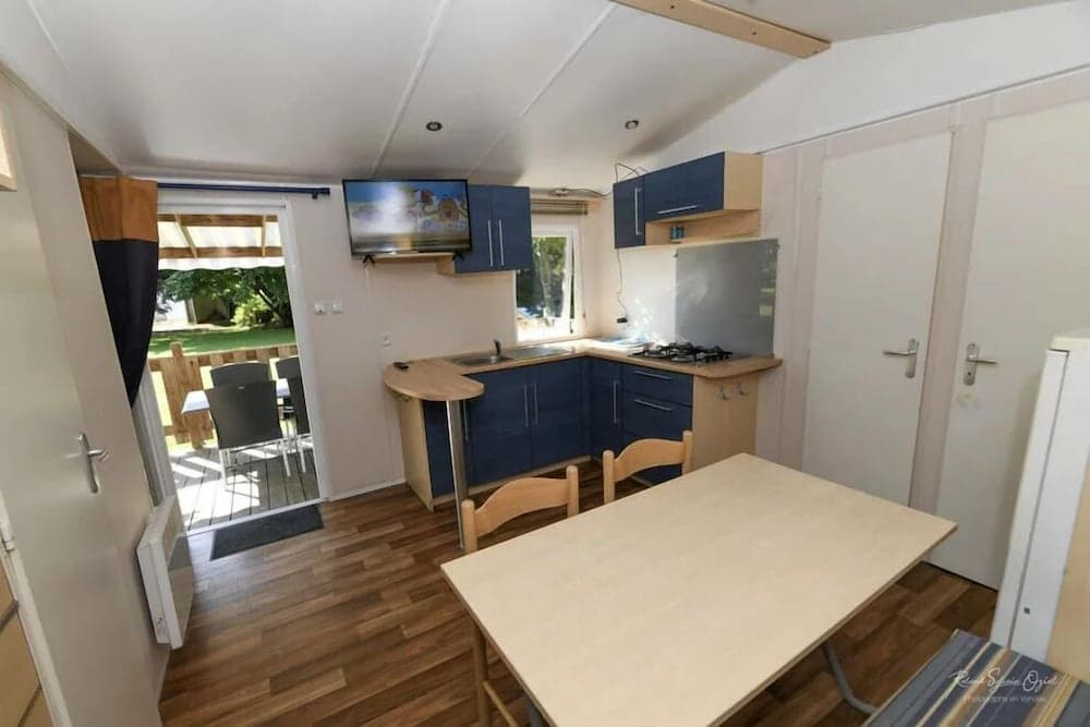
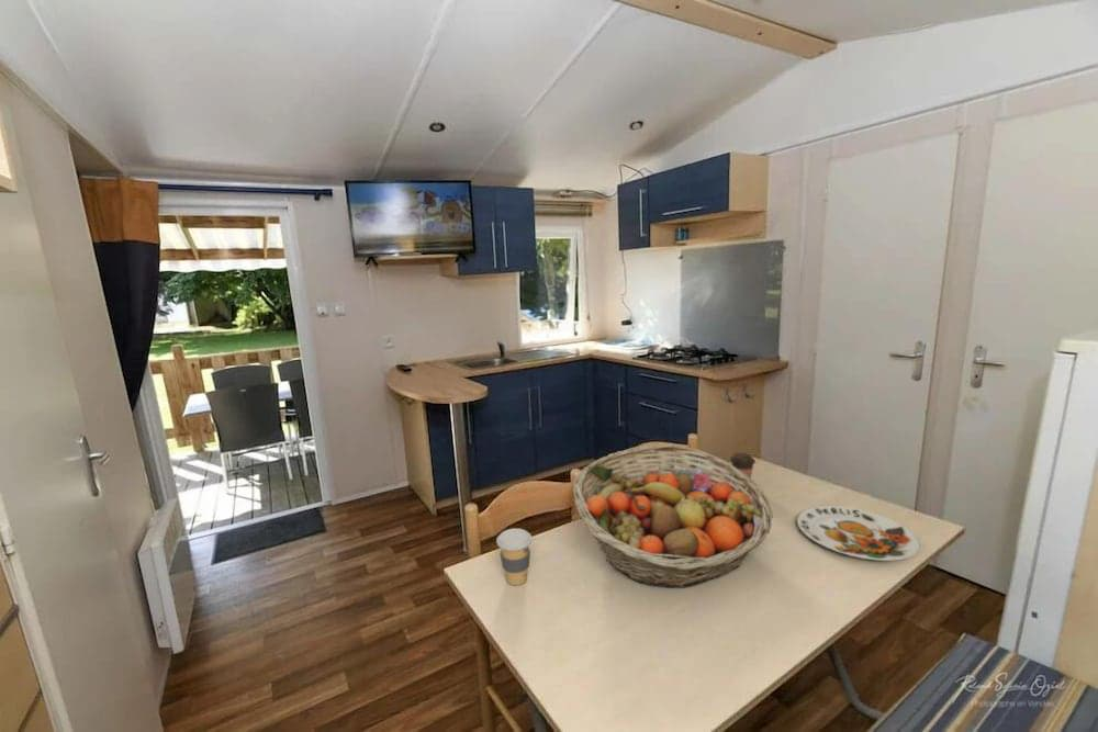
+ fruit basket (670, 509)
+ coffee cup (515, 556)
+ coffee cup (741, 470)
+ plate (854, 531)
